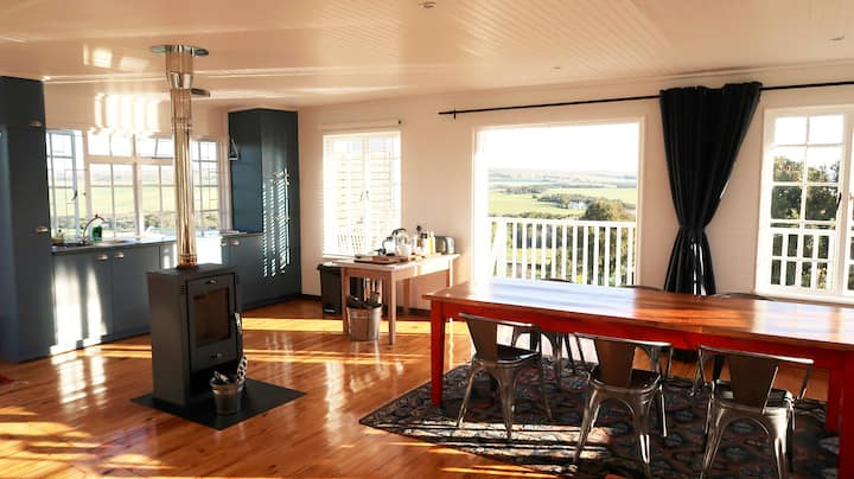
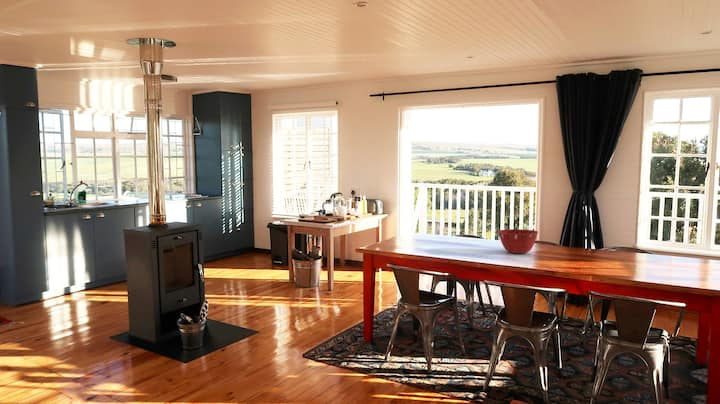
+ mixing bowl (517, 241)
